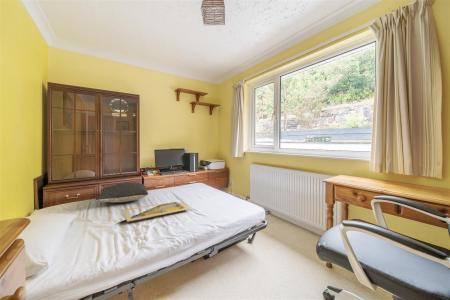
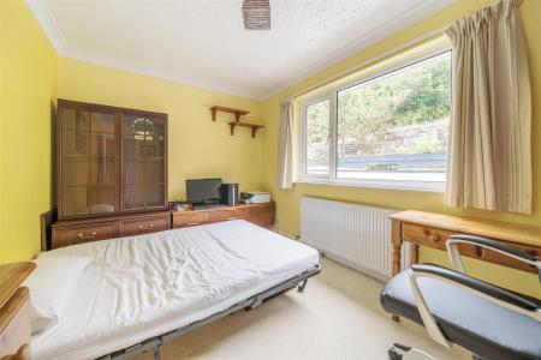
- pillow (123, 191)
- serving tray (157, 210)
